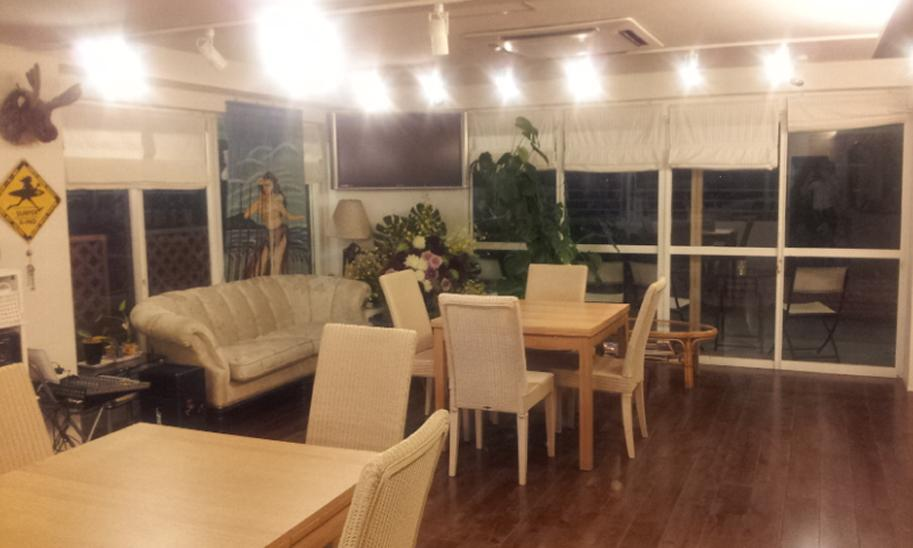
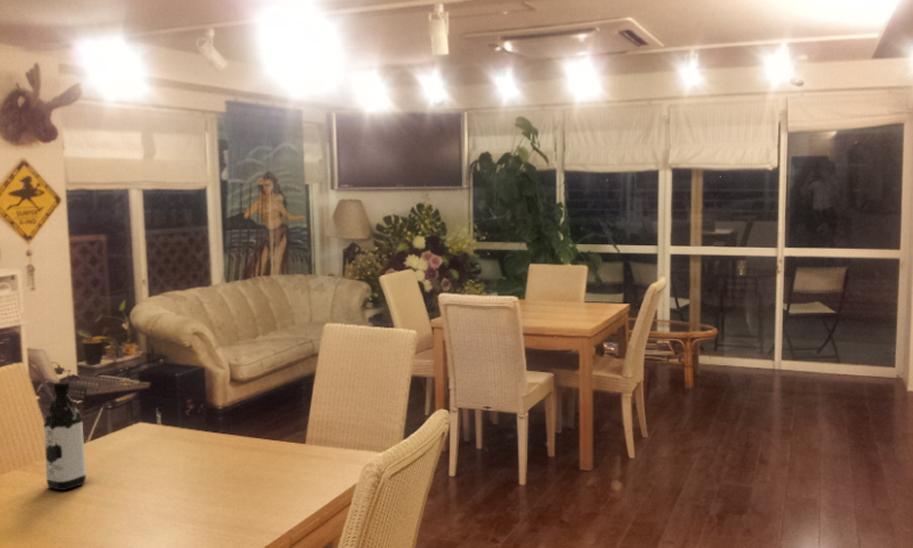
+ water bottle (63, 434)
